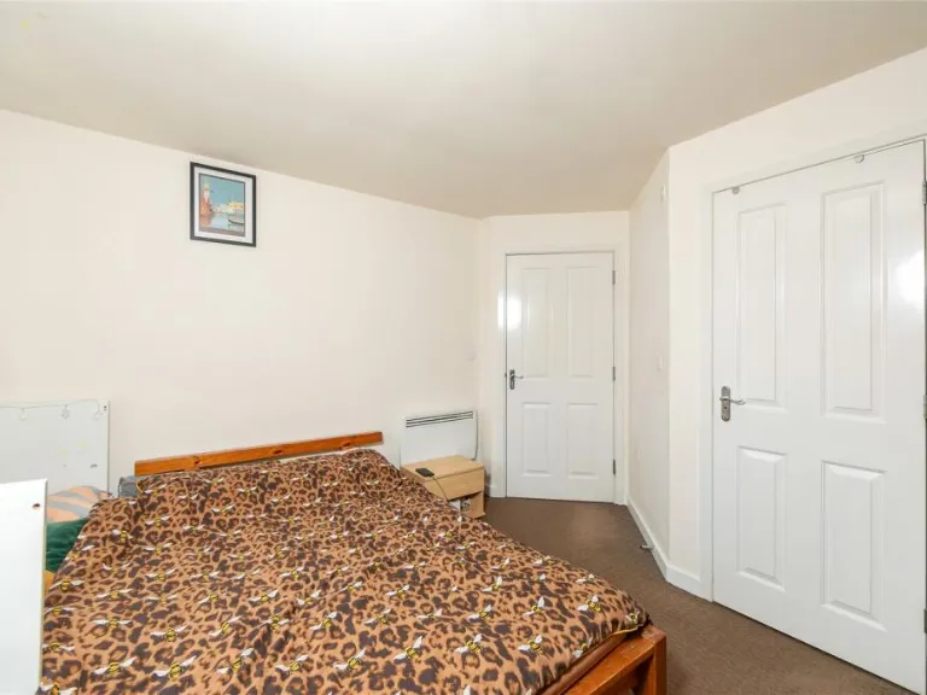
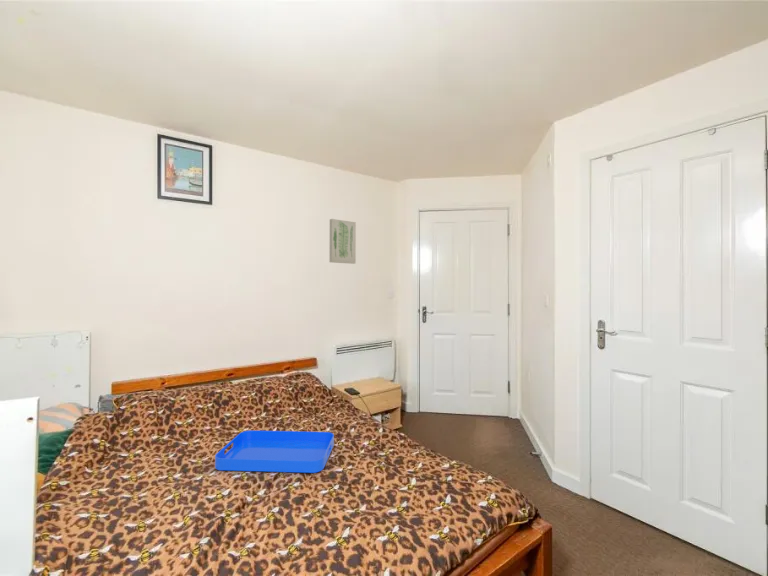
+ serving tray (278, 449)
+ wall art (342, 241)
